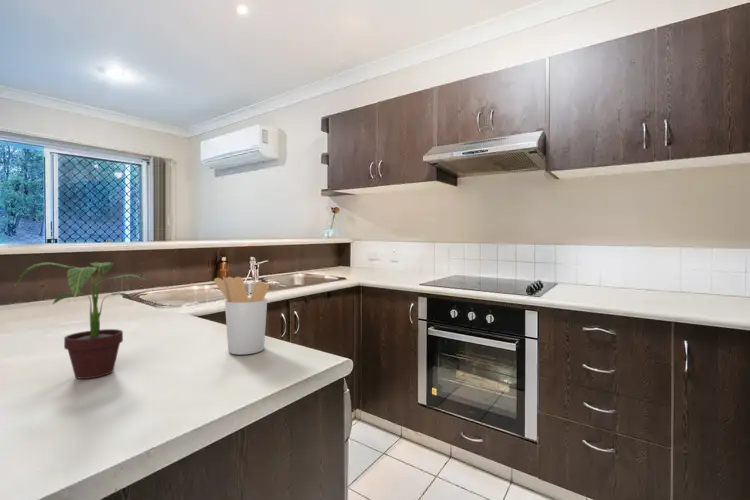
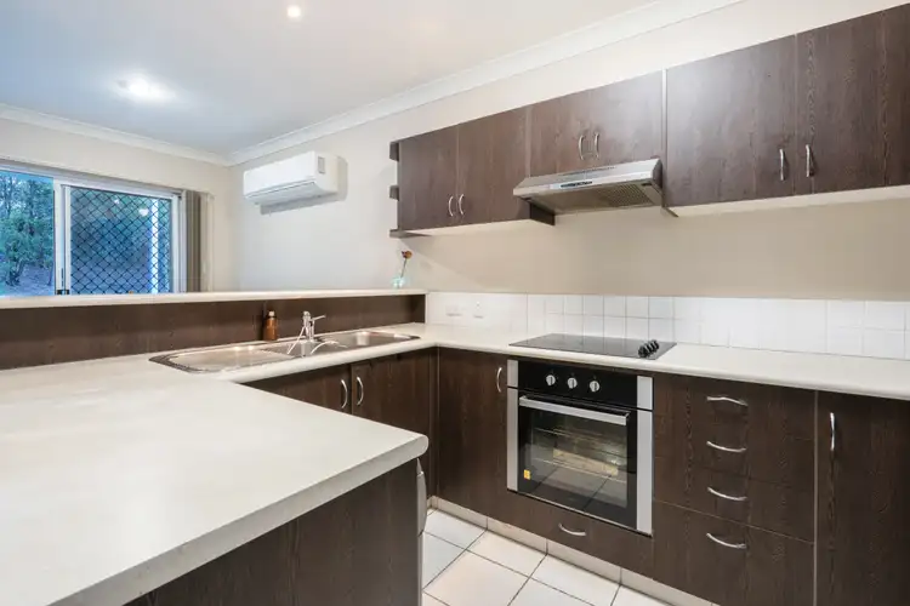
- utensil holder (240, 311)
- potted plant (92, 317)
